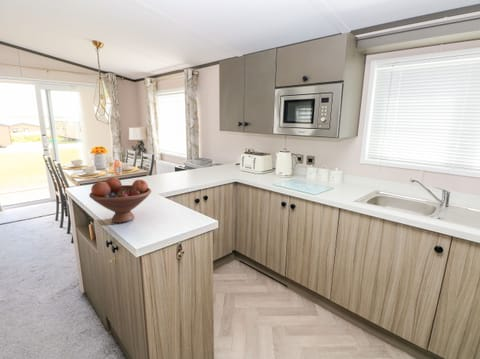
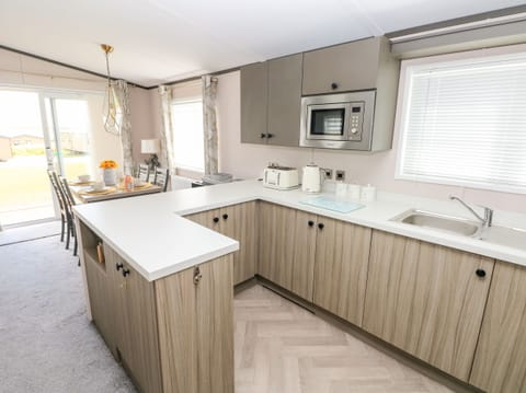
- fruit bowl (122, 200)
